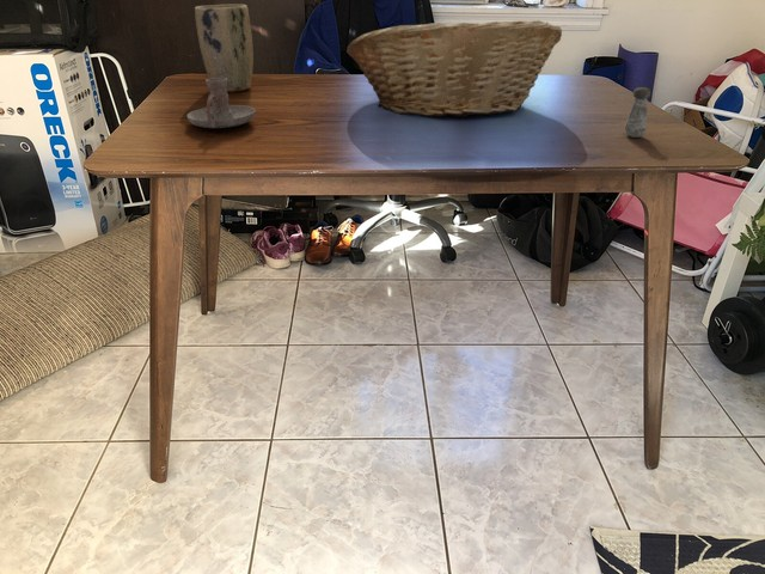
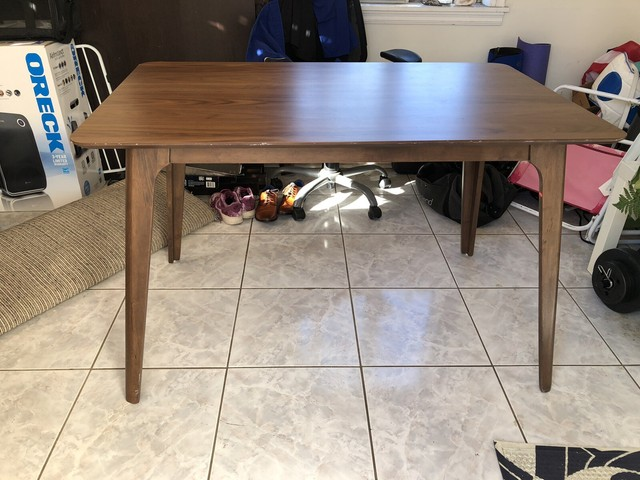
- salt shaker (638, 111)
- fruit basket (452, 61)
- plant pot (226, 48)
- candle holder (218, 104)
